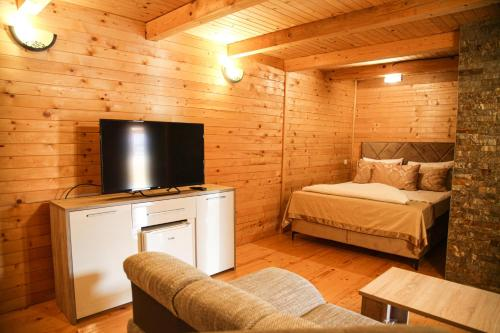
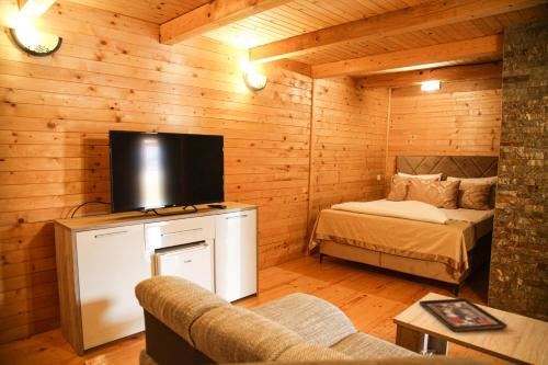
+ decorative tray (459, 313)
